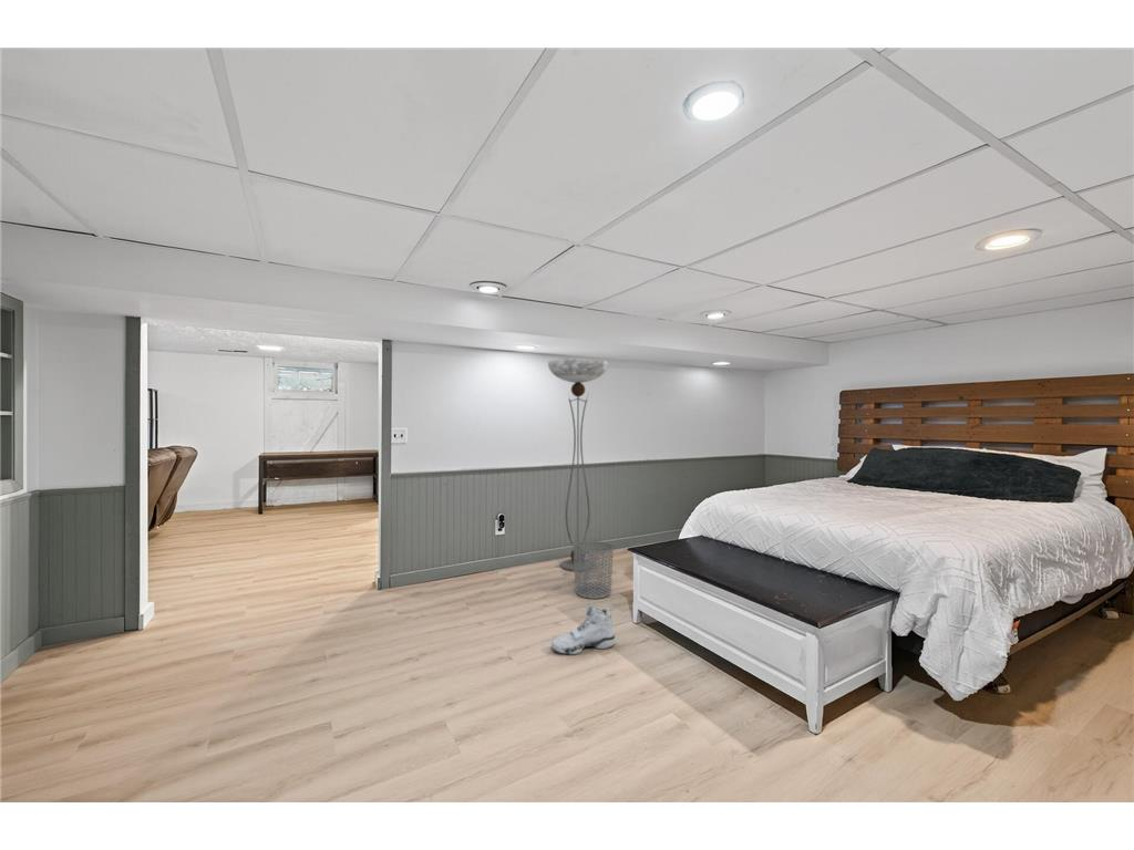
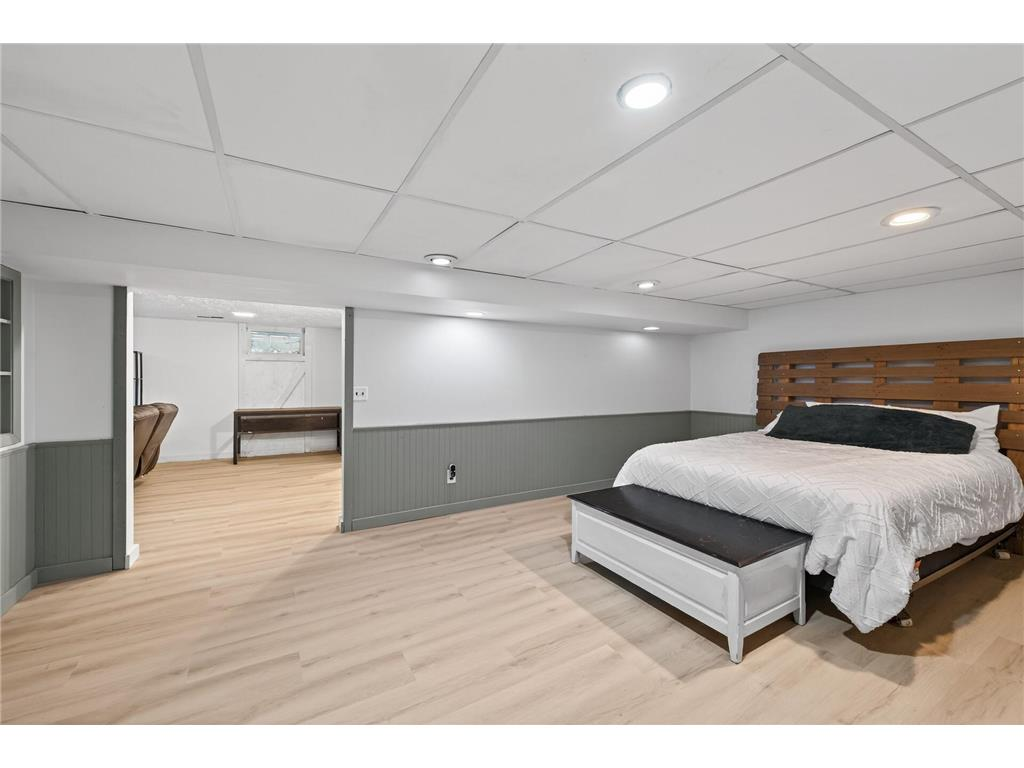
- waste bin (594, 569)
- floor lamp (577, 464)
- sneaker (584, 628)
